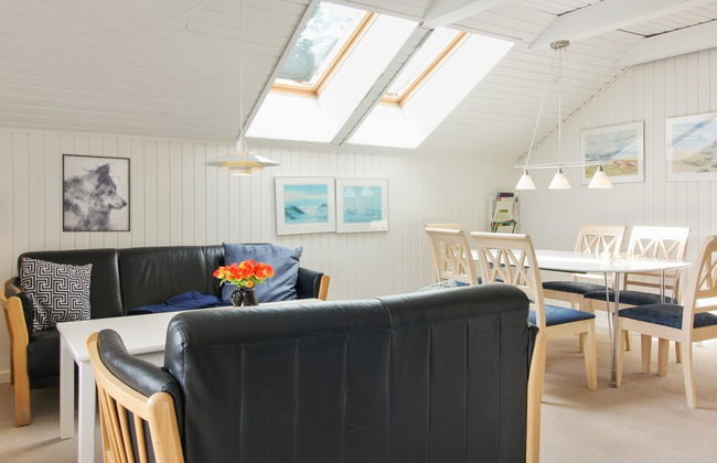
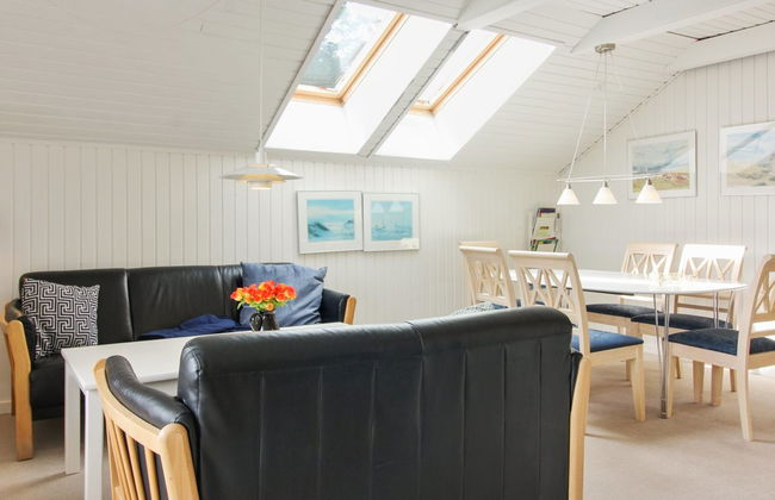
- wall art (97, 194)
